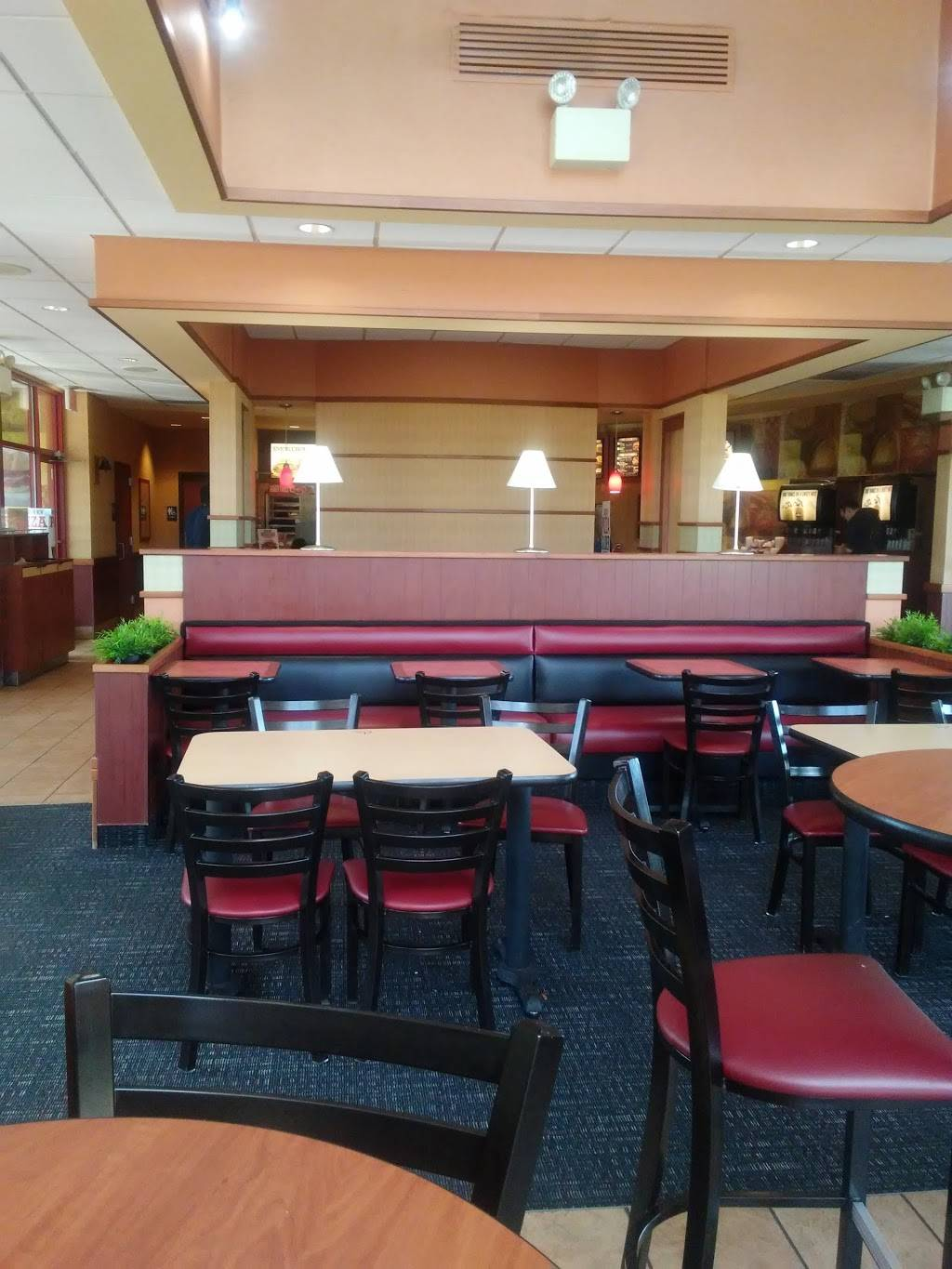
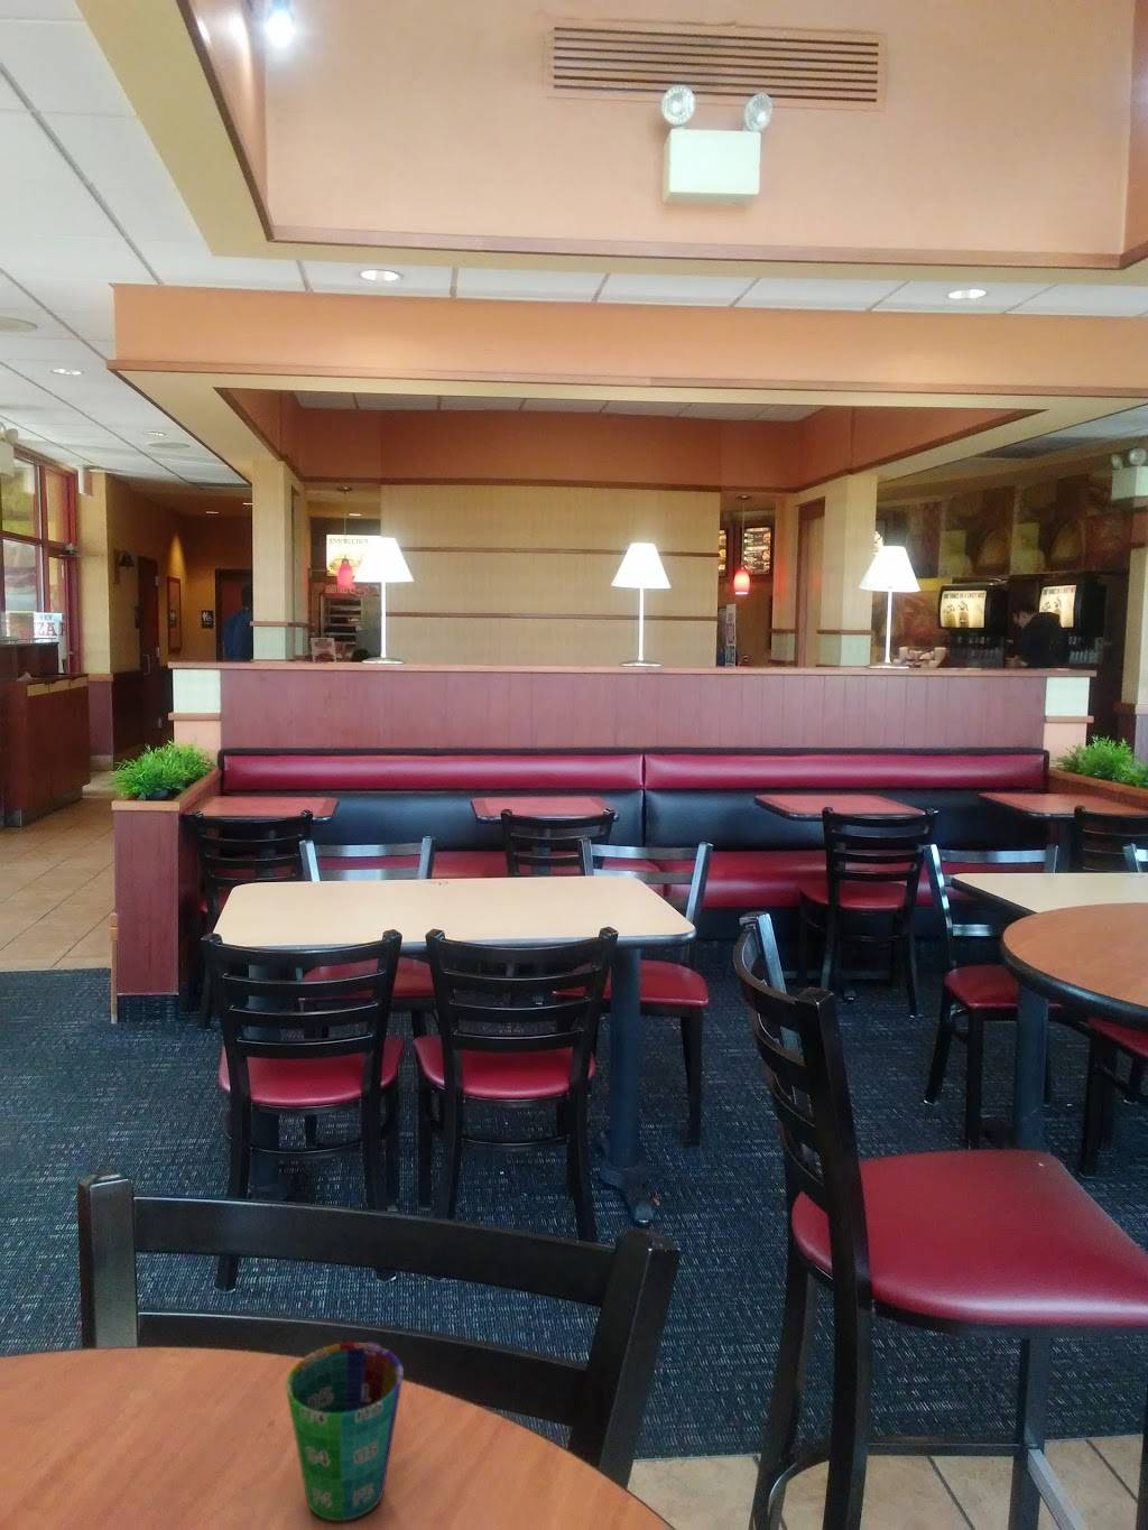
+ cup (351, 1424)
